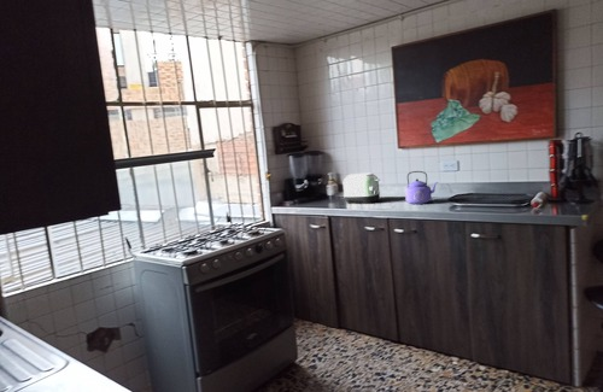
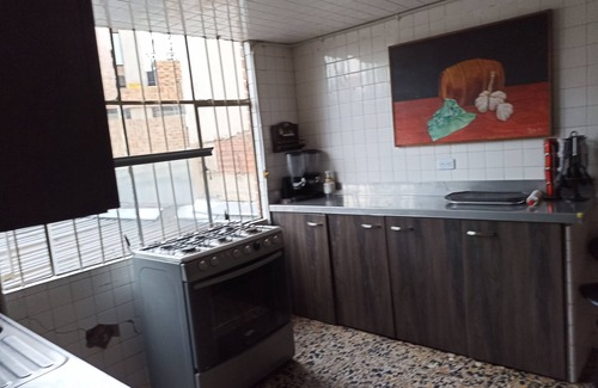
- toaster (362, 187)
- kettle (421, 186)
